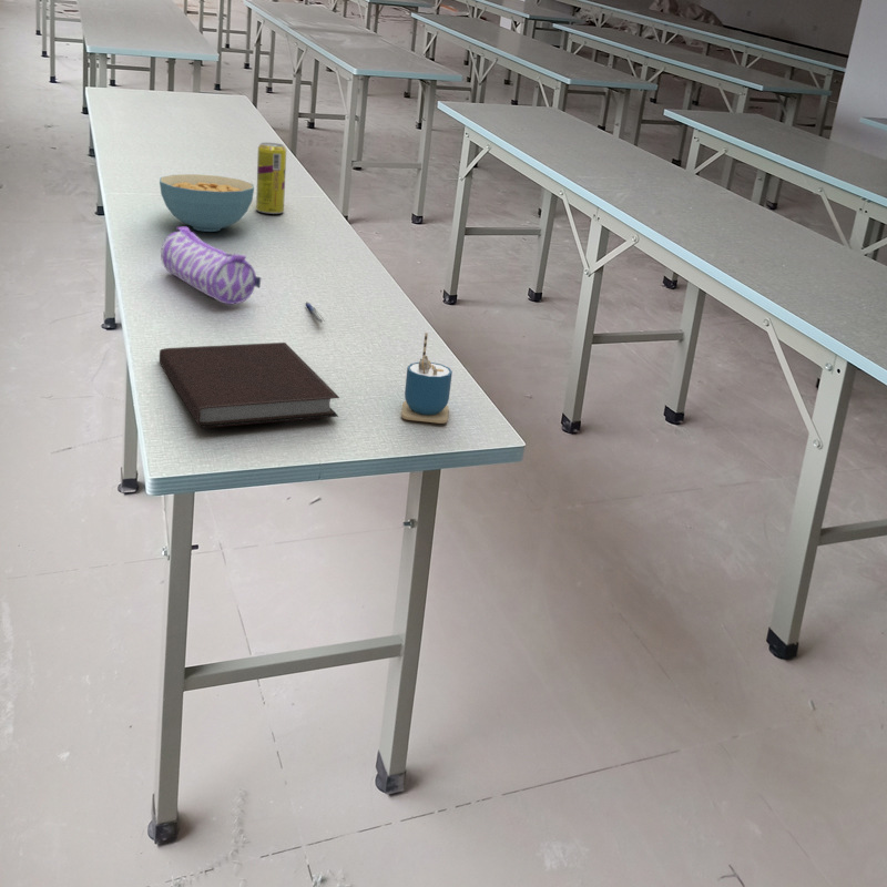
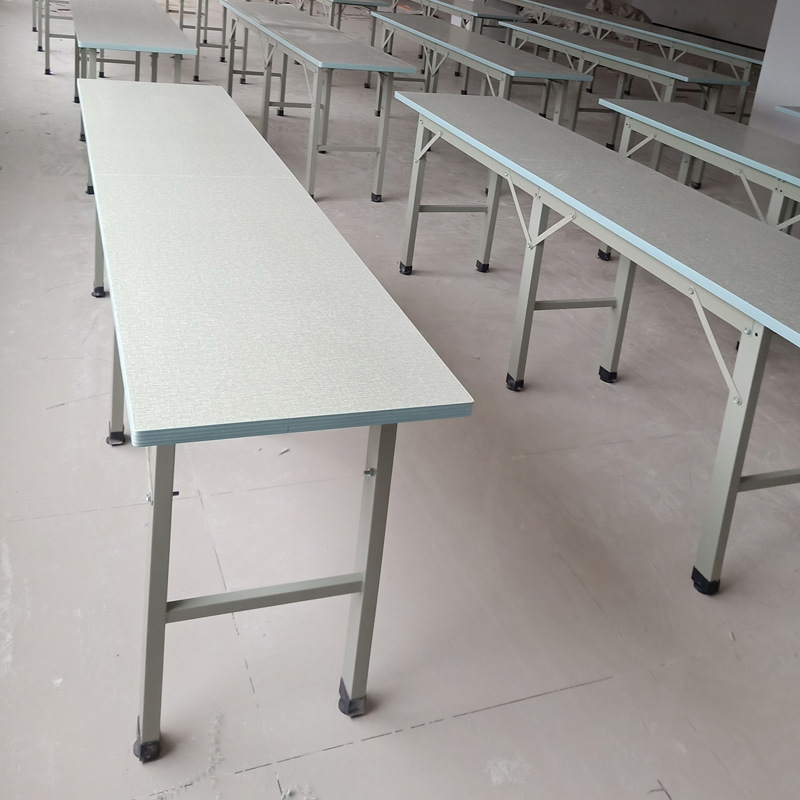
- cereal bowl (206, 205)
- beverage can (271, 177)
- pen (313, 312)
- pencil case (206, 265)
- cup (428, 376)
- notebook (245, 380)
